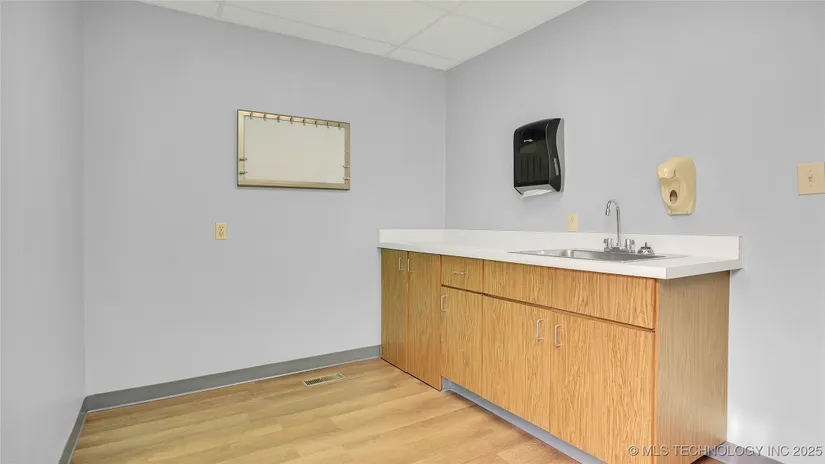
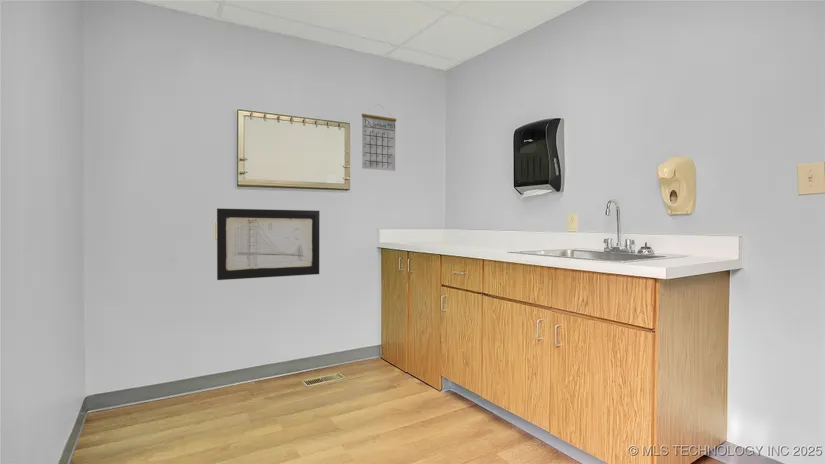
+ wall art (271, 243)
+ calendar (379, 136)
